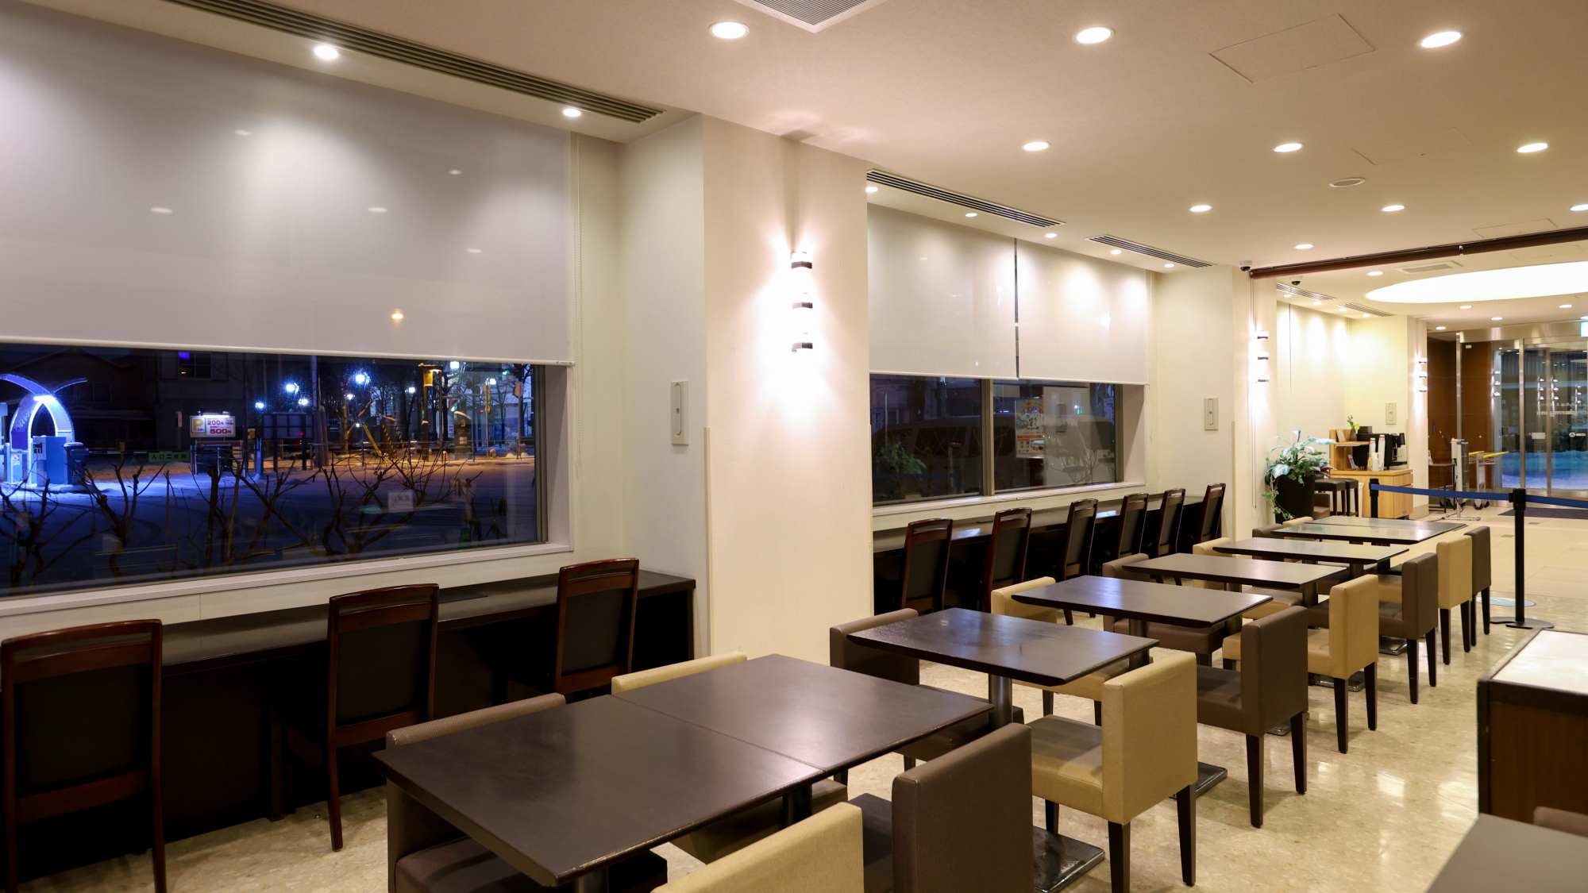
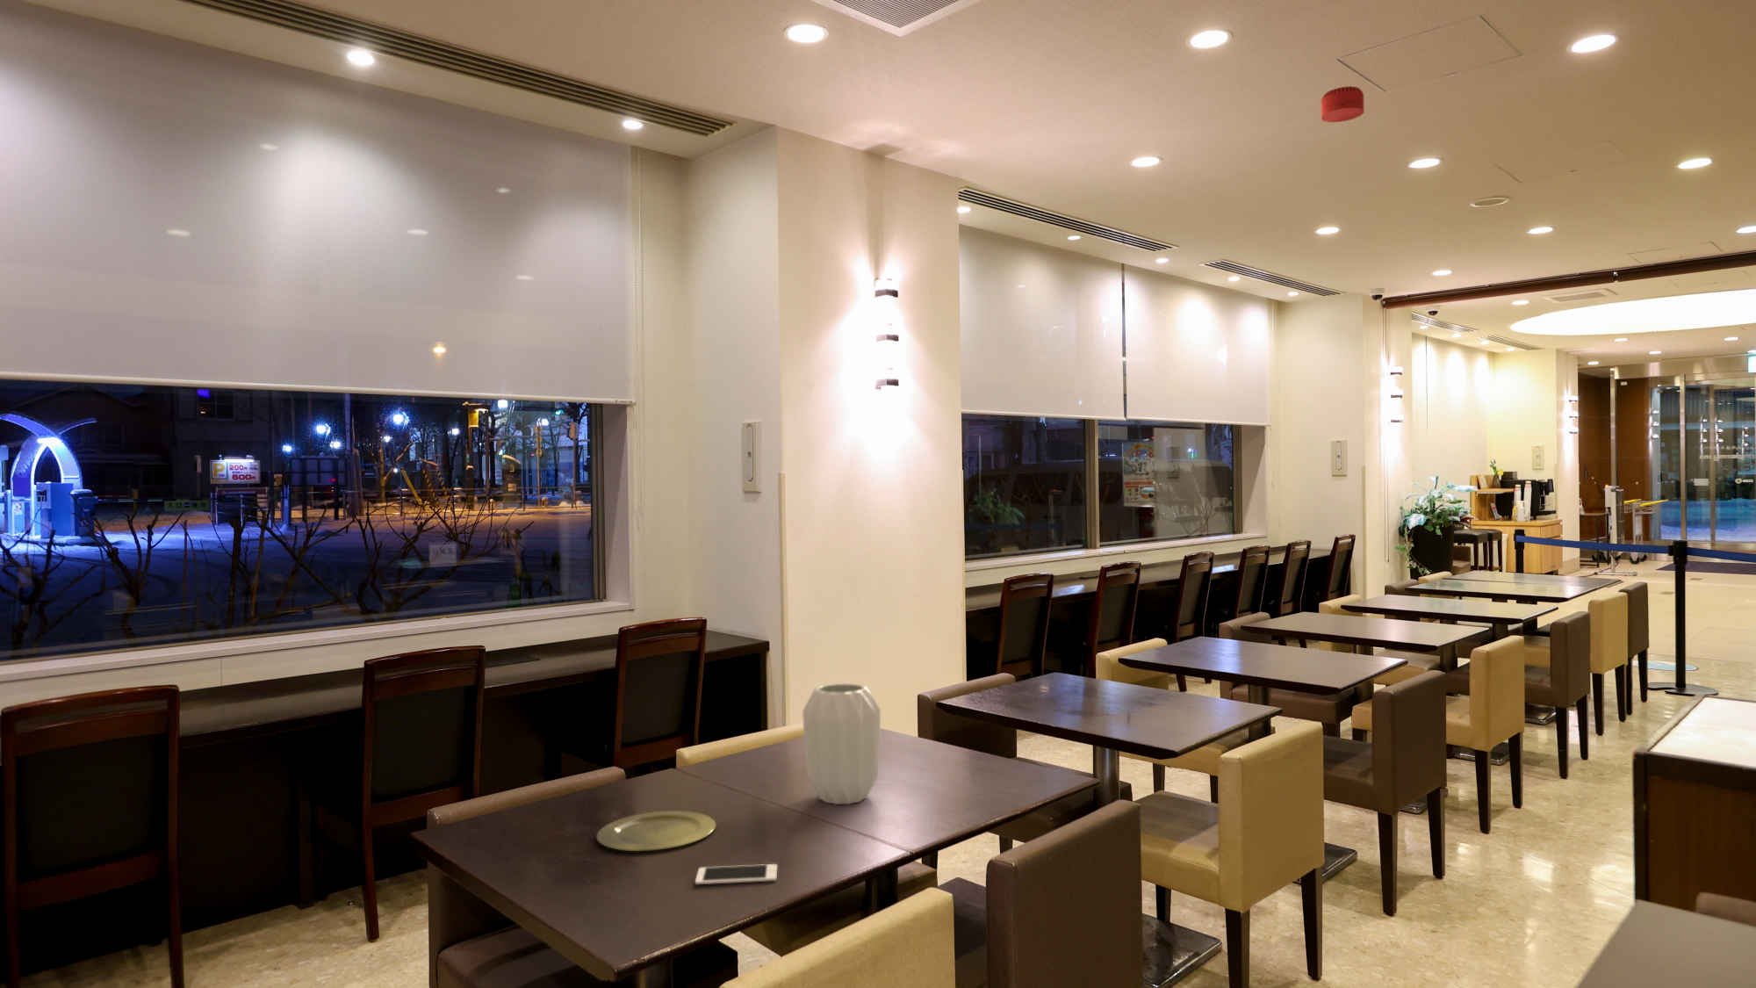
+ cell phone (737, 873)
+ plate (657, 830)
+ vase (842, 742)
+ smoke detector (1341, 104)
